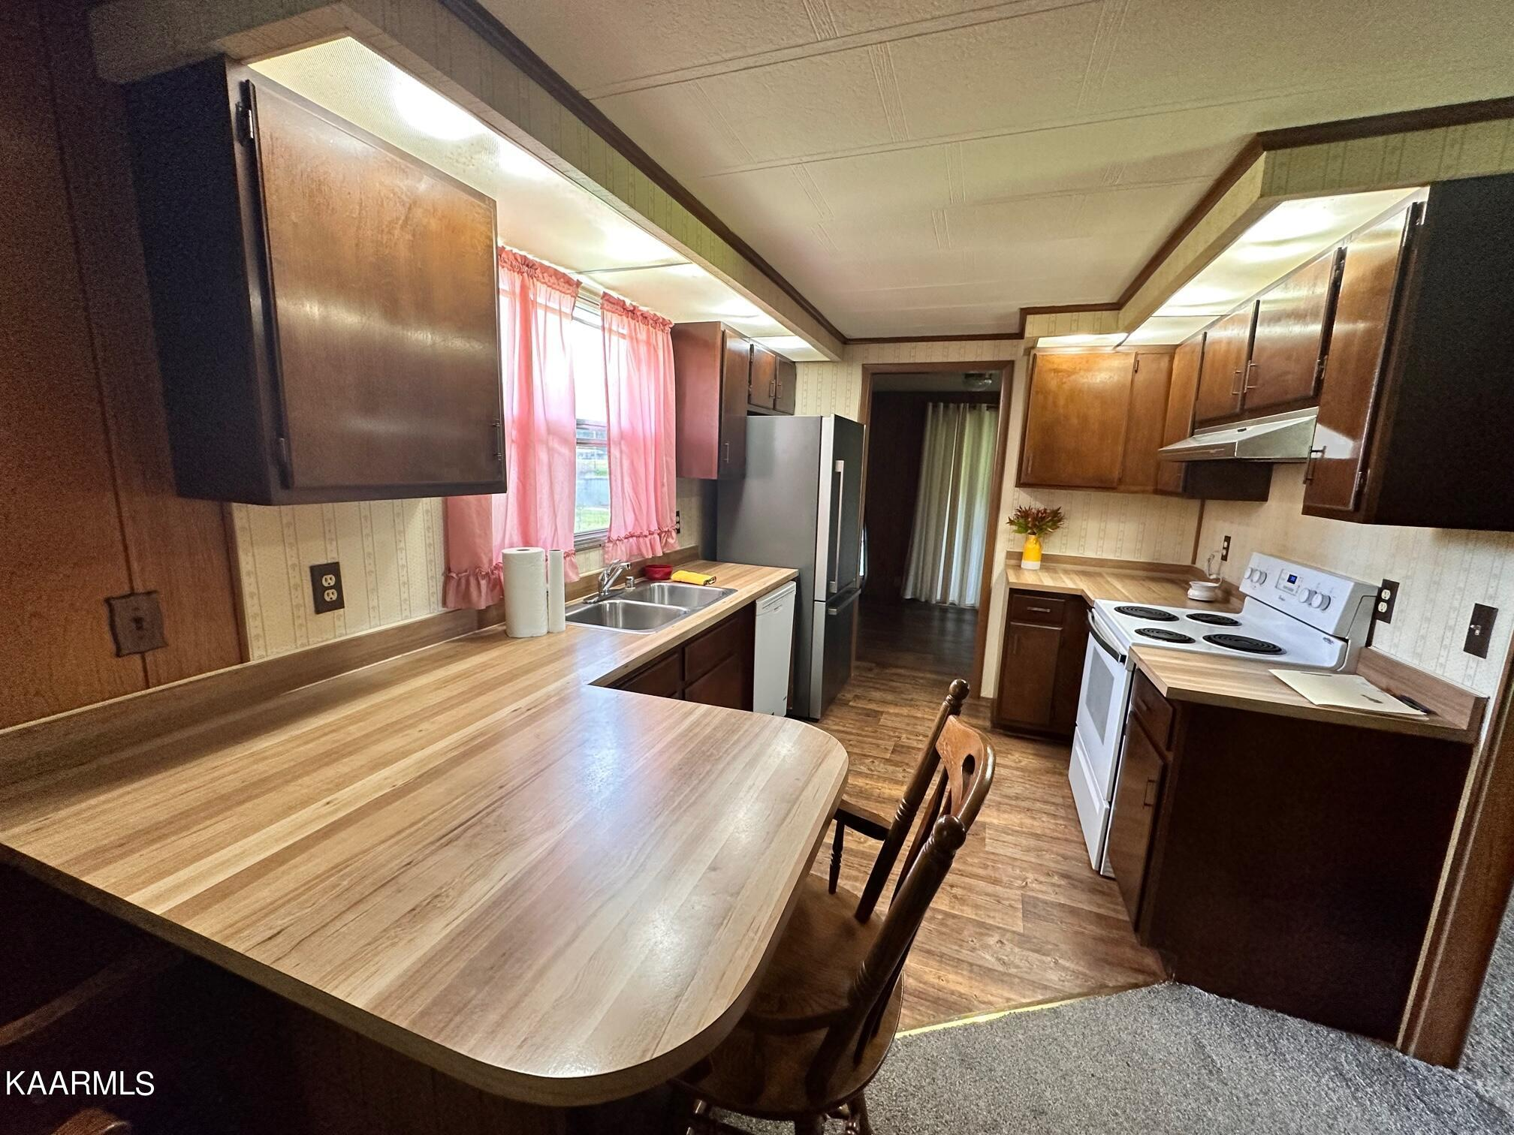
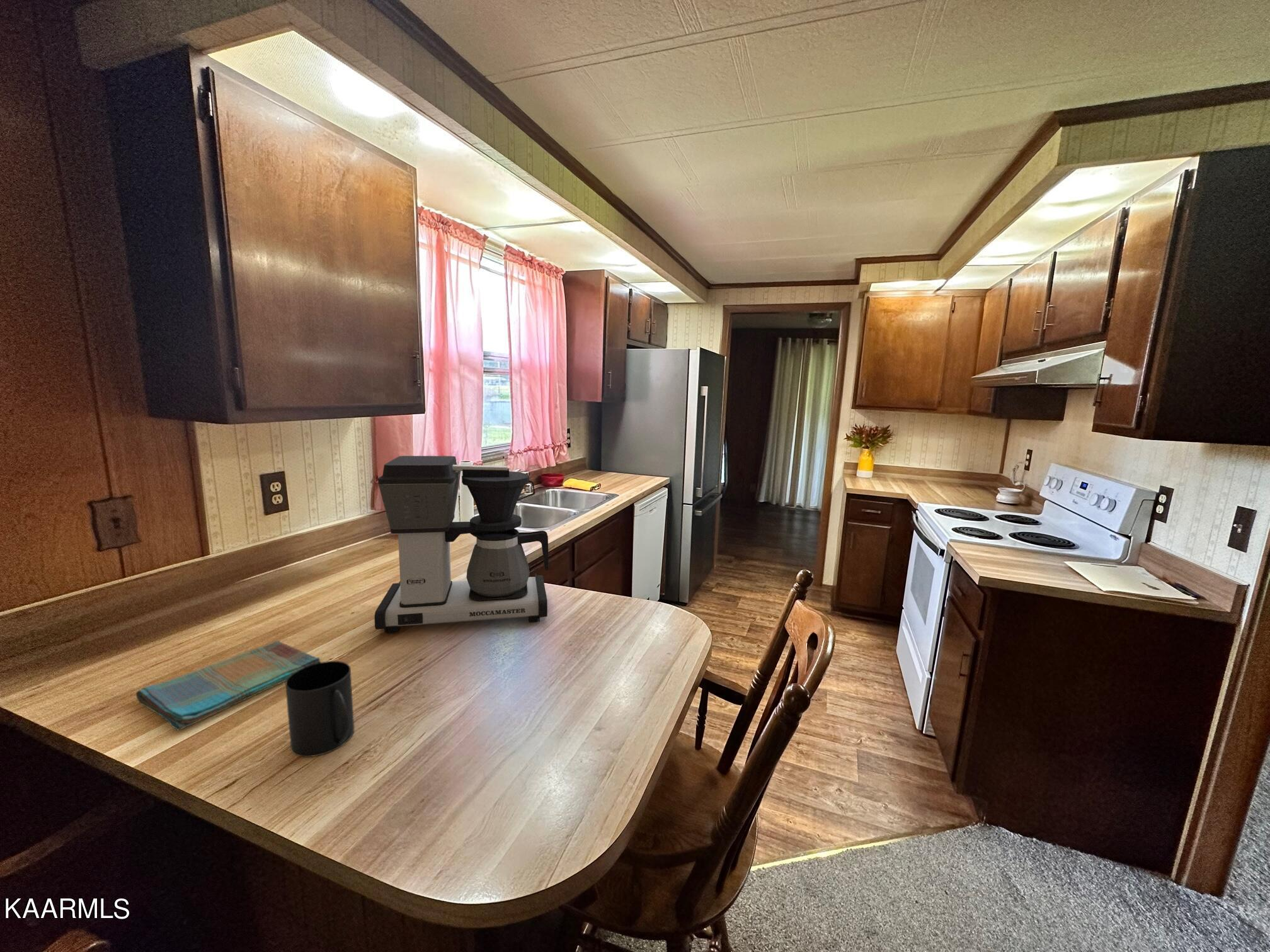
+ mug (326, 710)
+ coffee maker (472, 535)
+ dish towel (234, 677)
